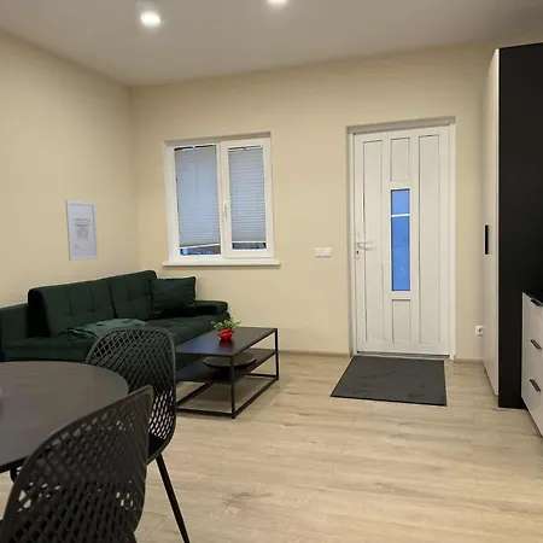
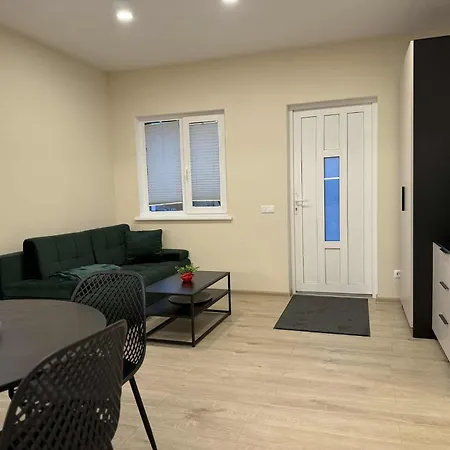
- wall art (82, 230)
